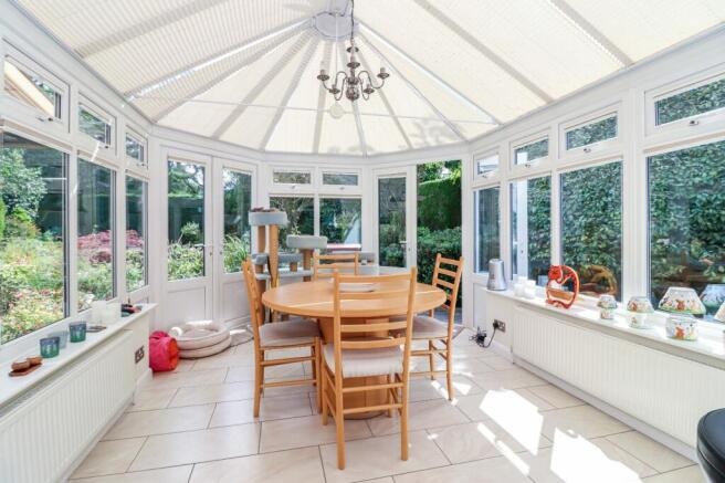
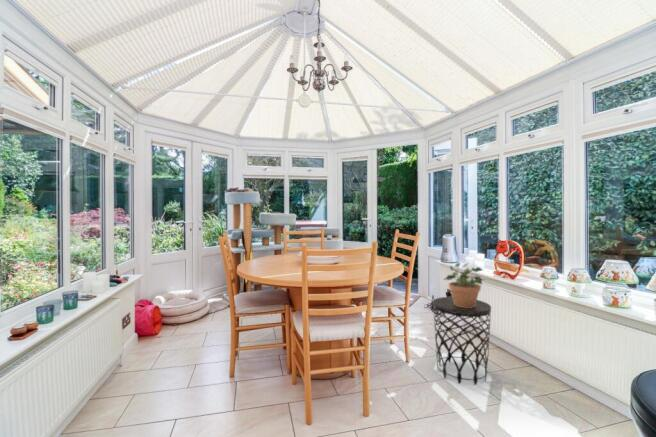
+ potted plant (462, 283)
+ side table (461, 337)
